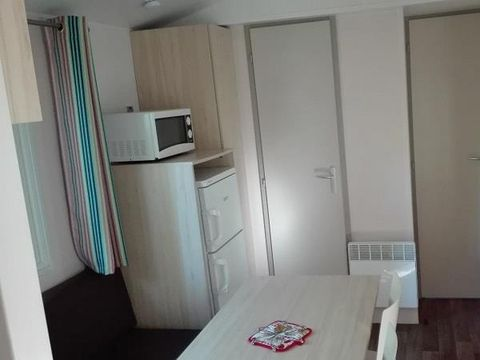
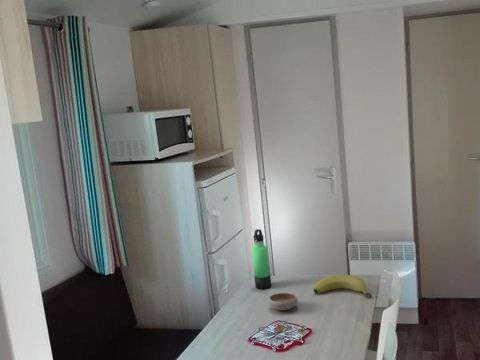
+ thermos bottle (260, 258)
+ bowl (282, 302)
+ banana (340, 287)
